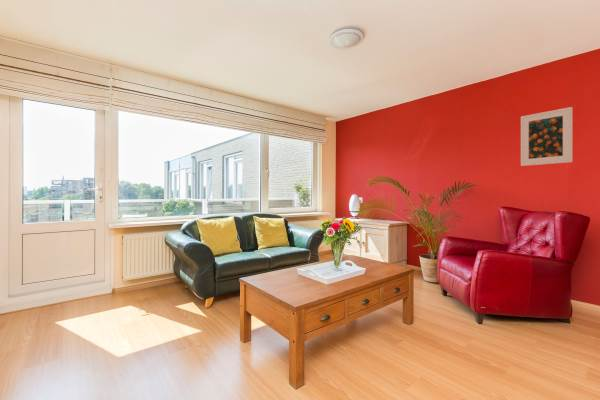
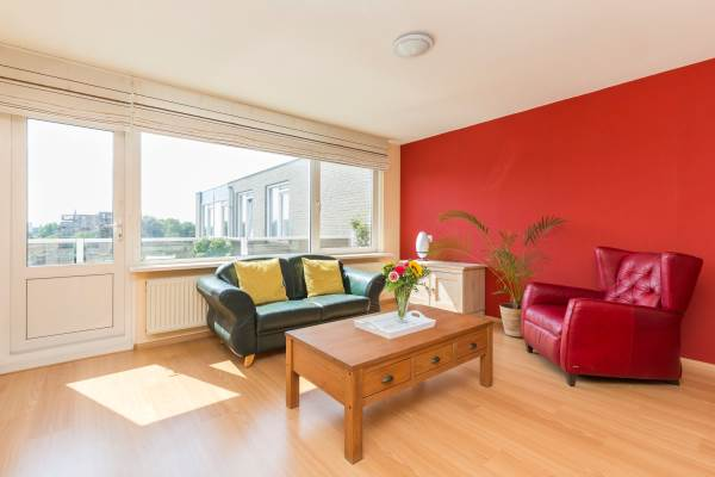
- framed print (545, 138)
